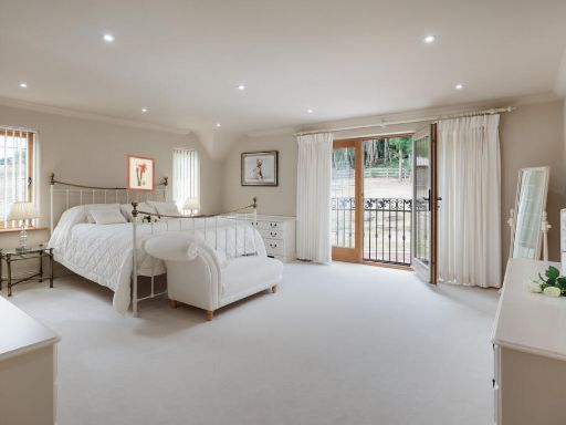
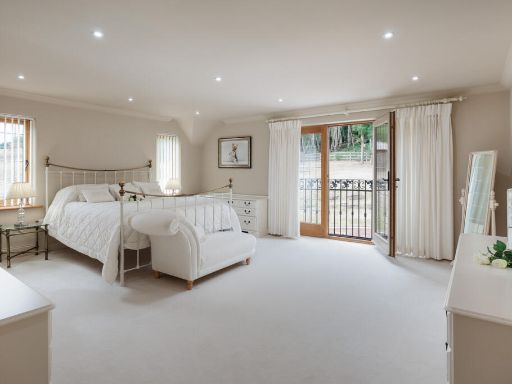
- wall art (140, 174)
